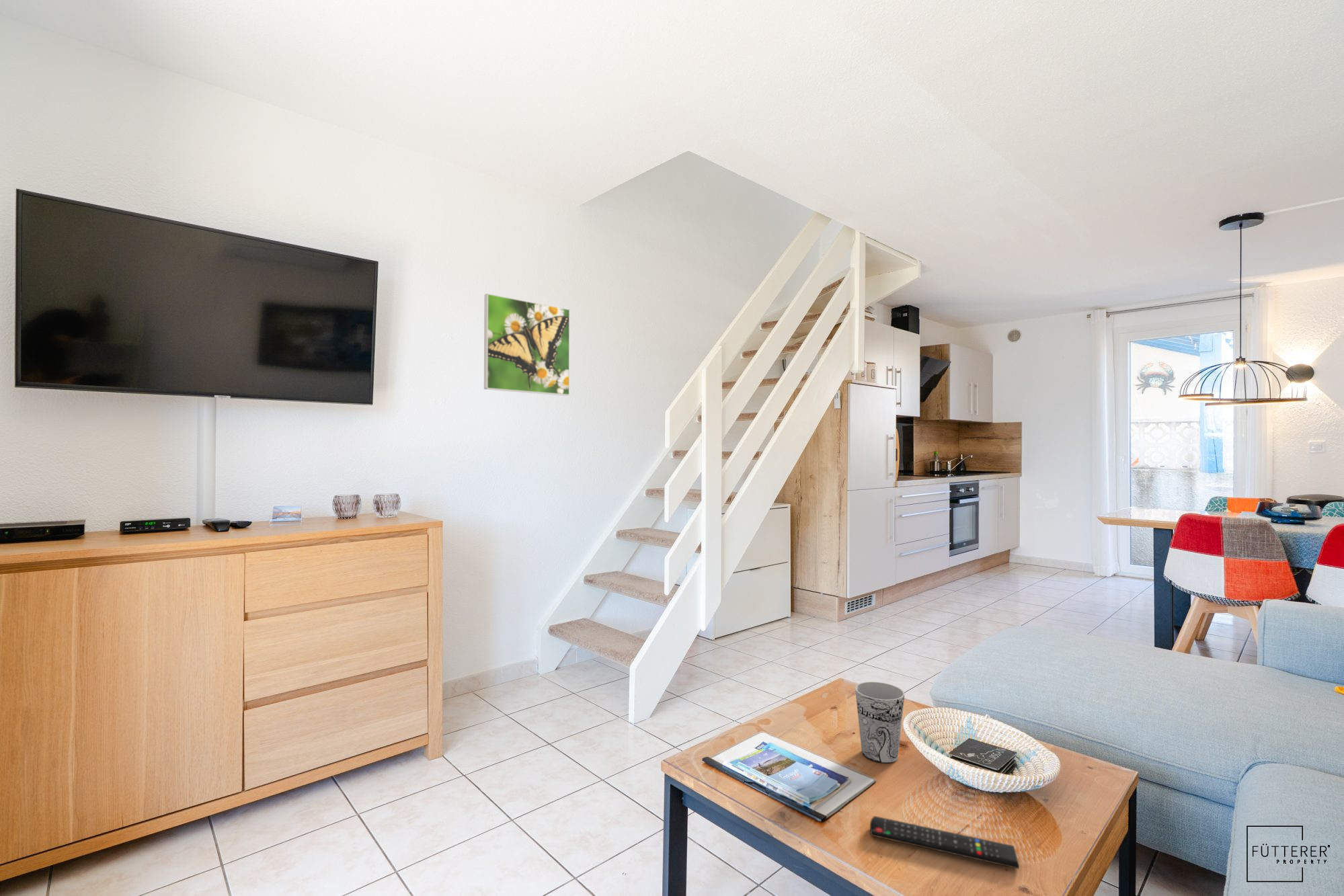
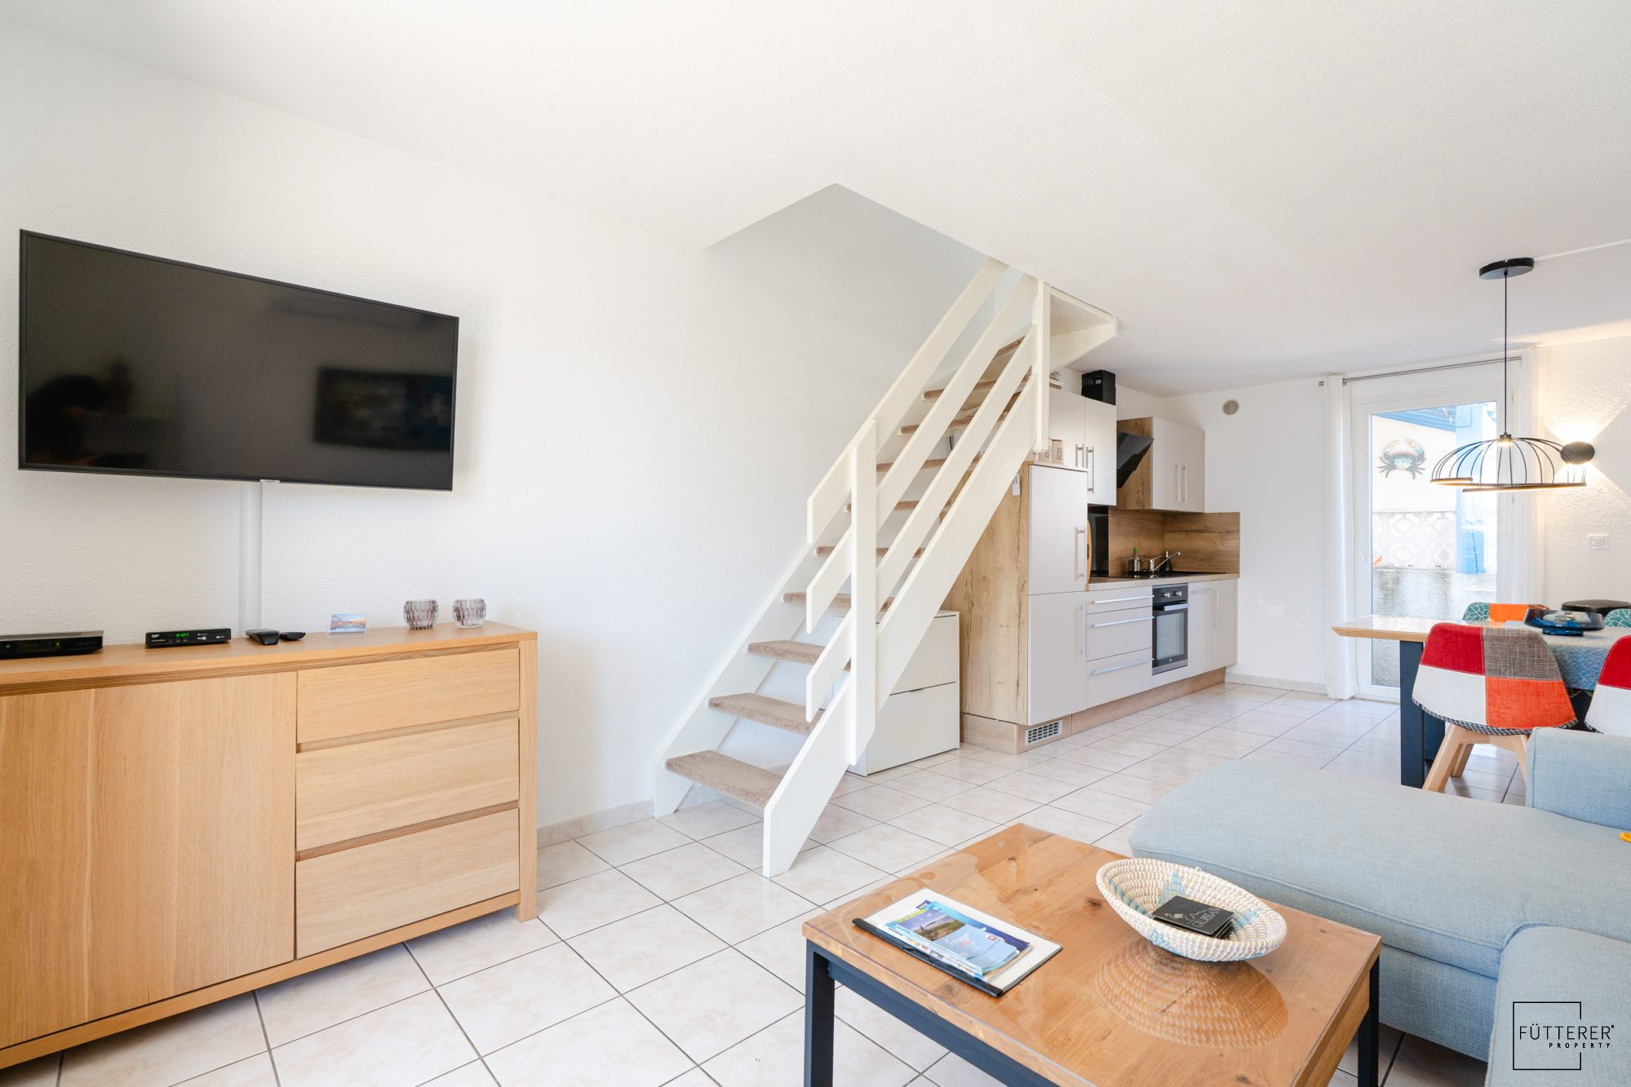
- remote control (940, 842)
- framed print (528, 347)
- cup (879, 722)
